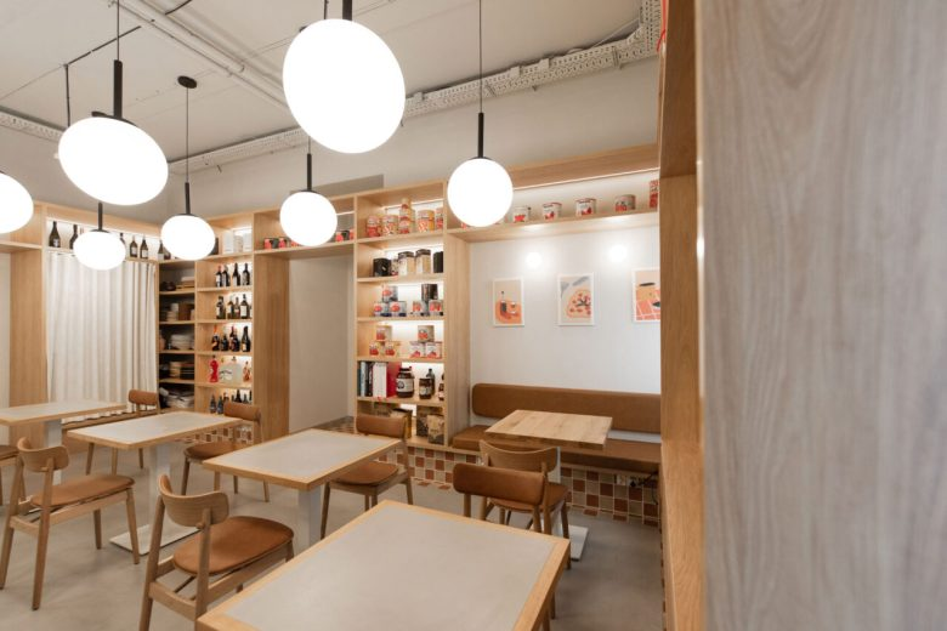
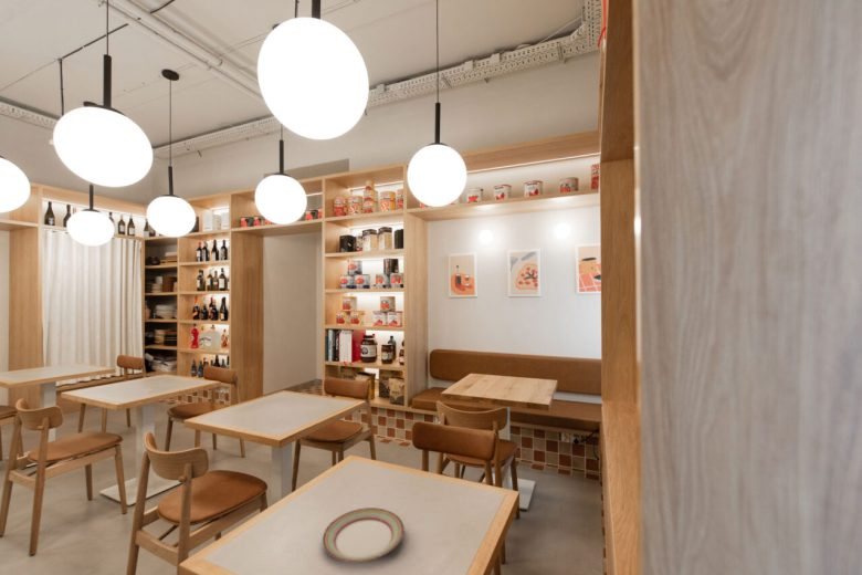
+ plate (364, 535)
